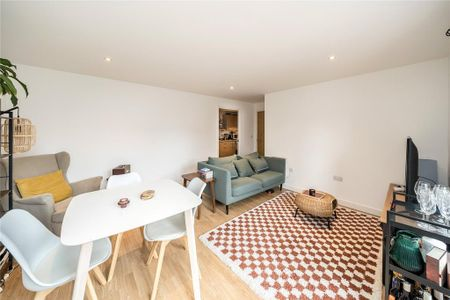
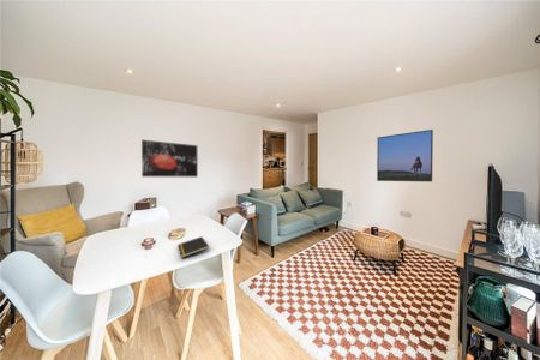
+ notepad (192, 246)
+ wall art (172, 160)
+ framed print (402, 157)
